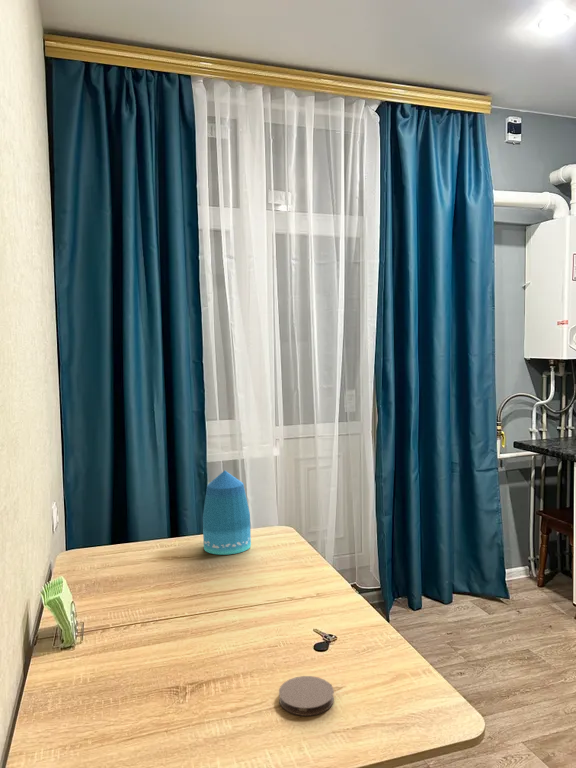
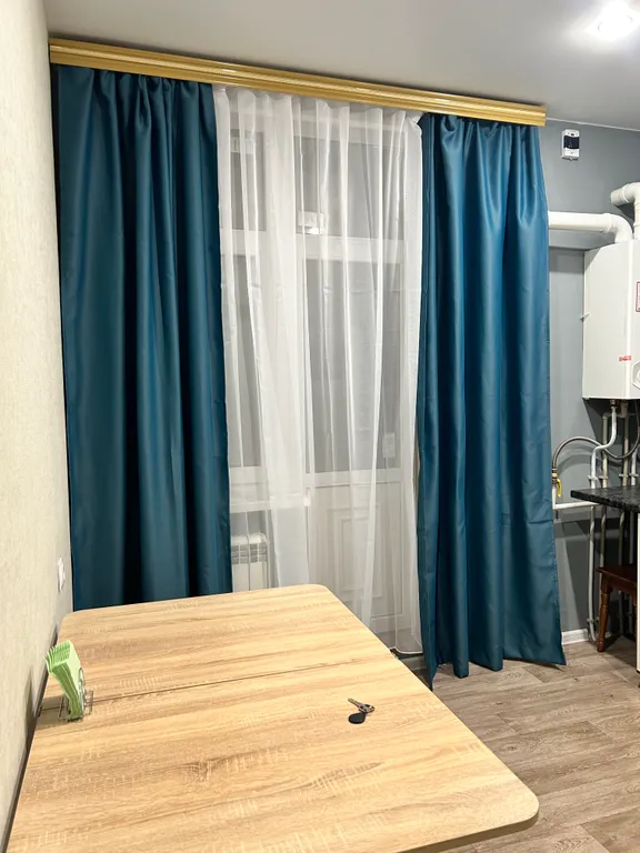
- vase (226, 508)
- coaster (306, 694)
